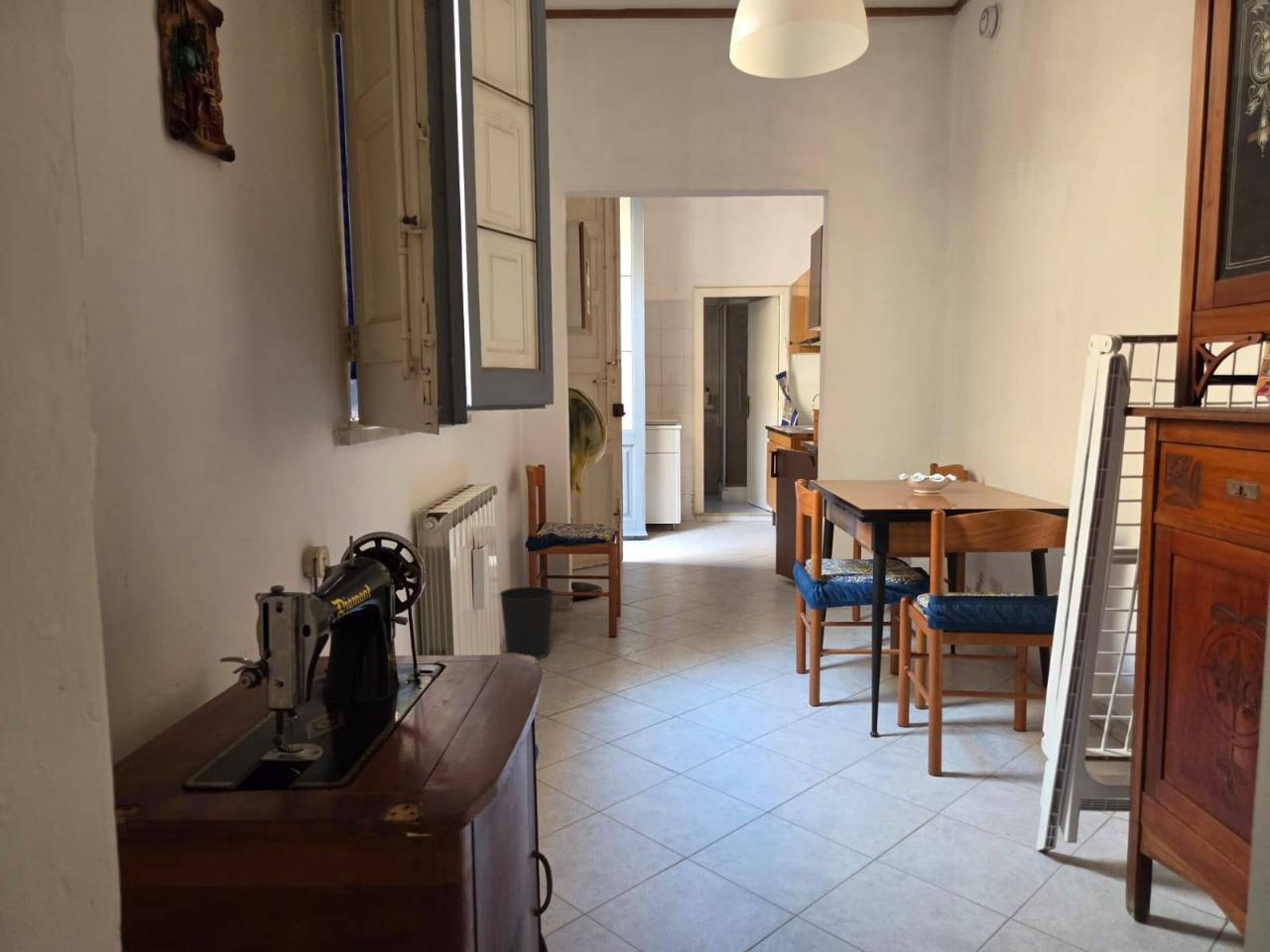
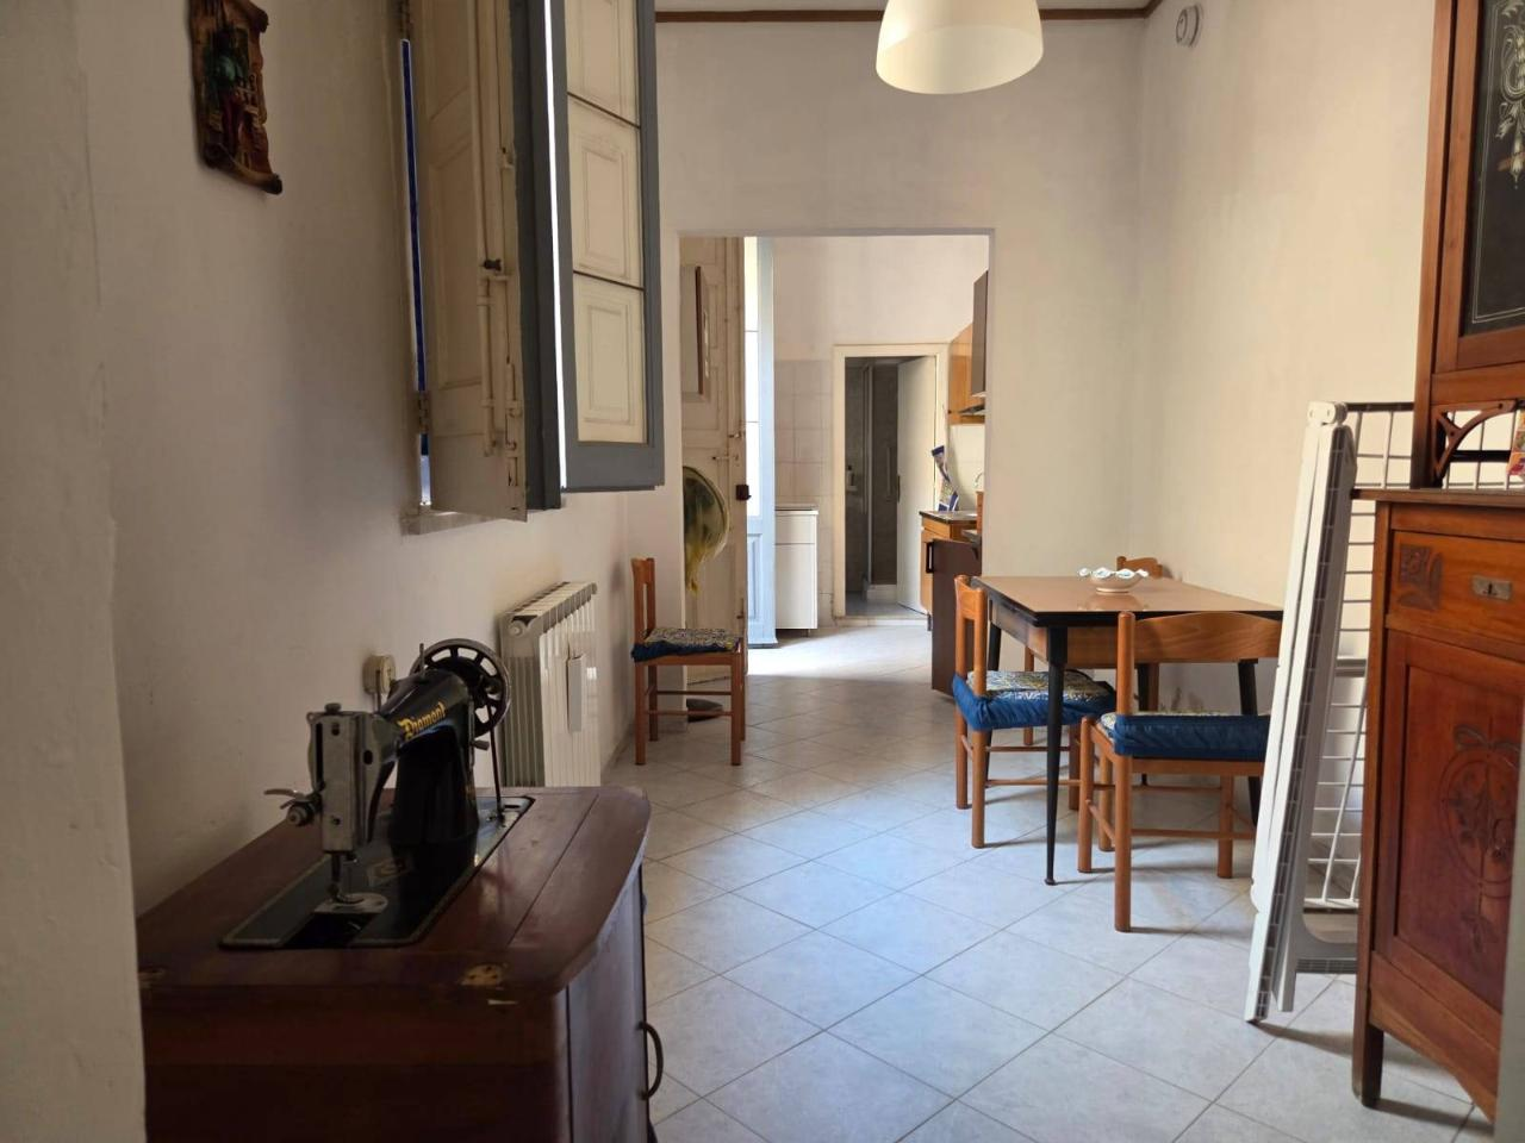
- wastebasket (527, 623)
